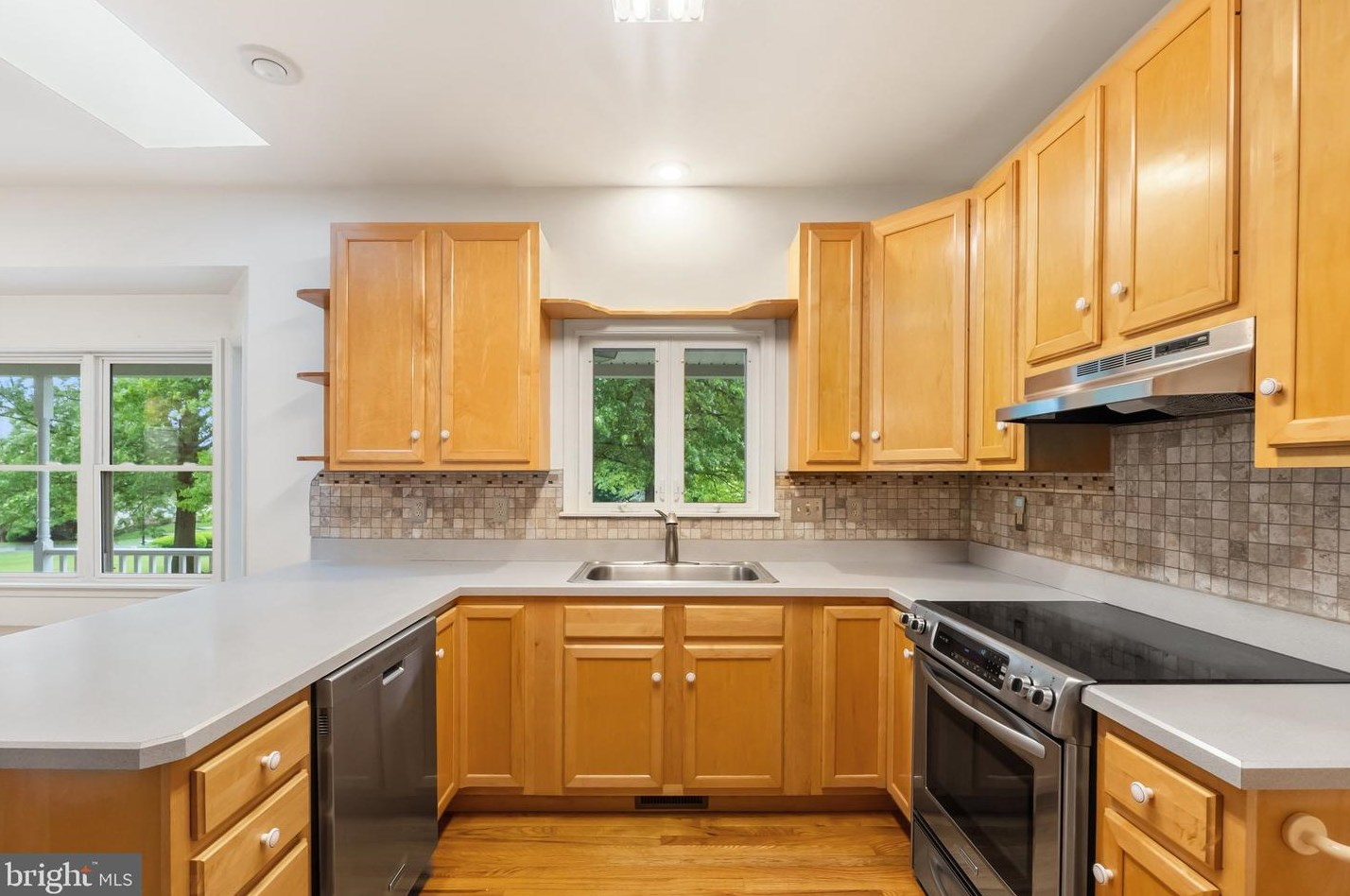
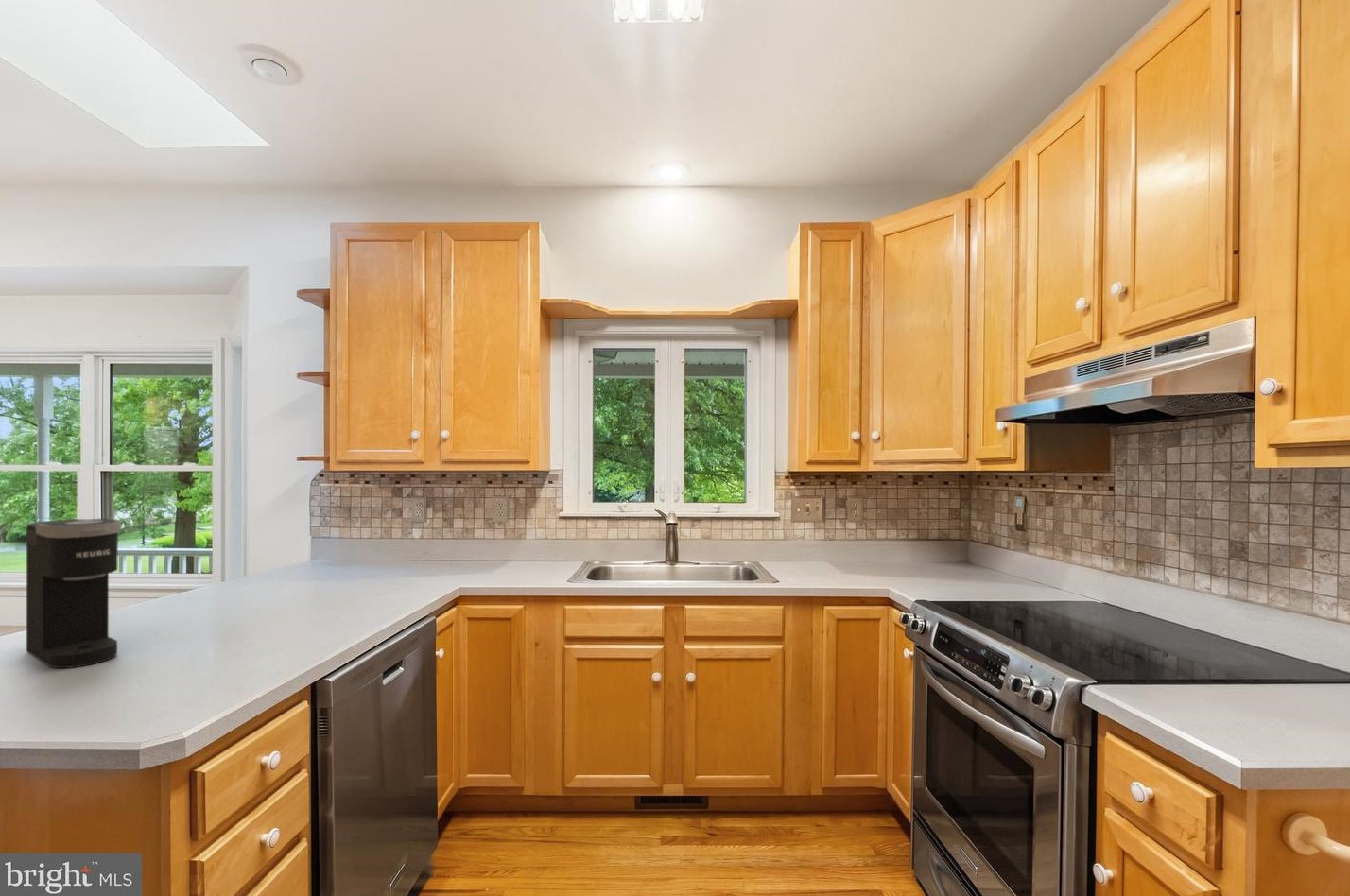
+ coffee maker (72, 586)
